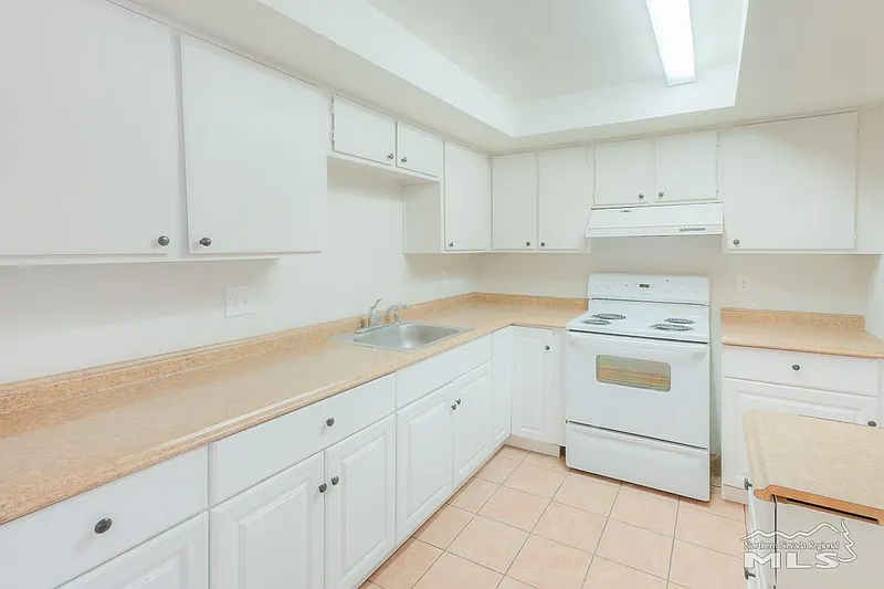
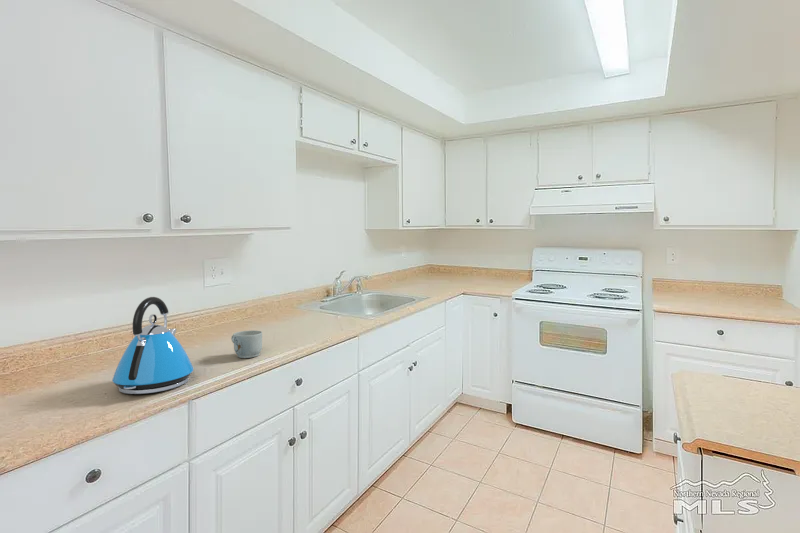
+ kettle (152, 341)
+ mug (245, 343)
